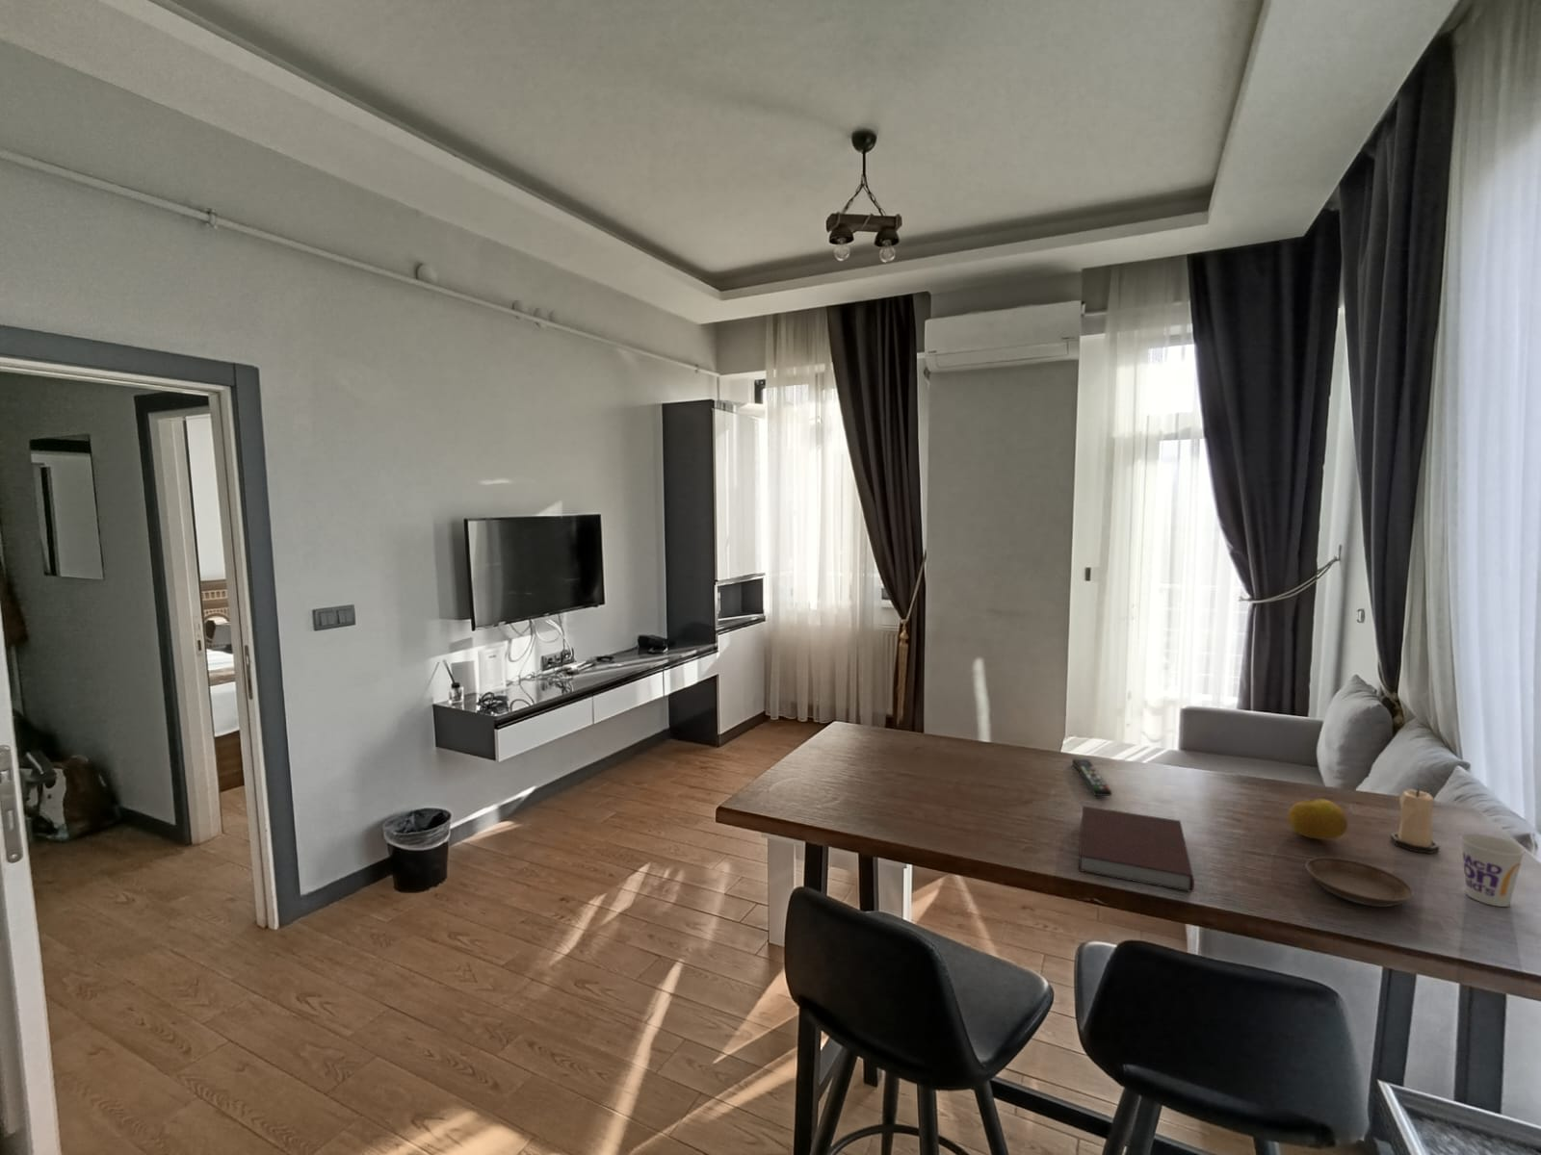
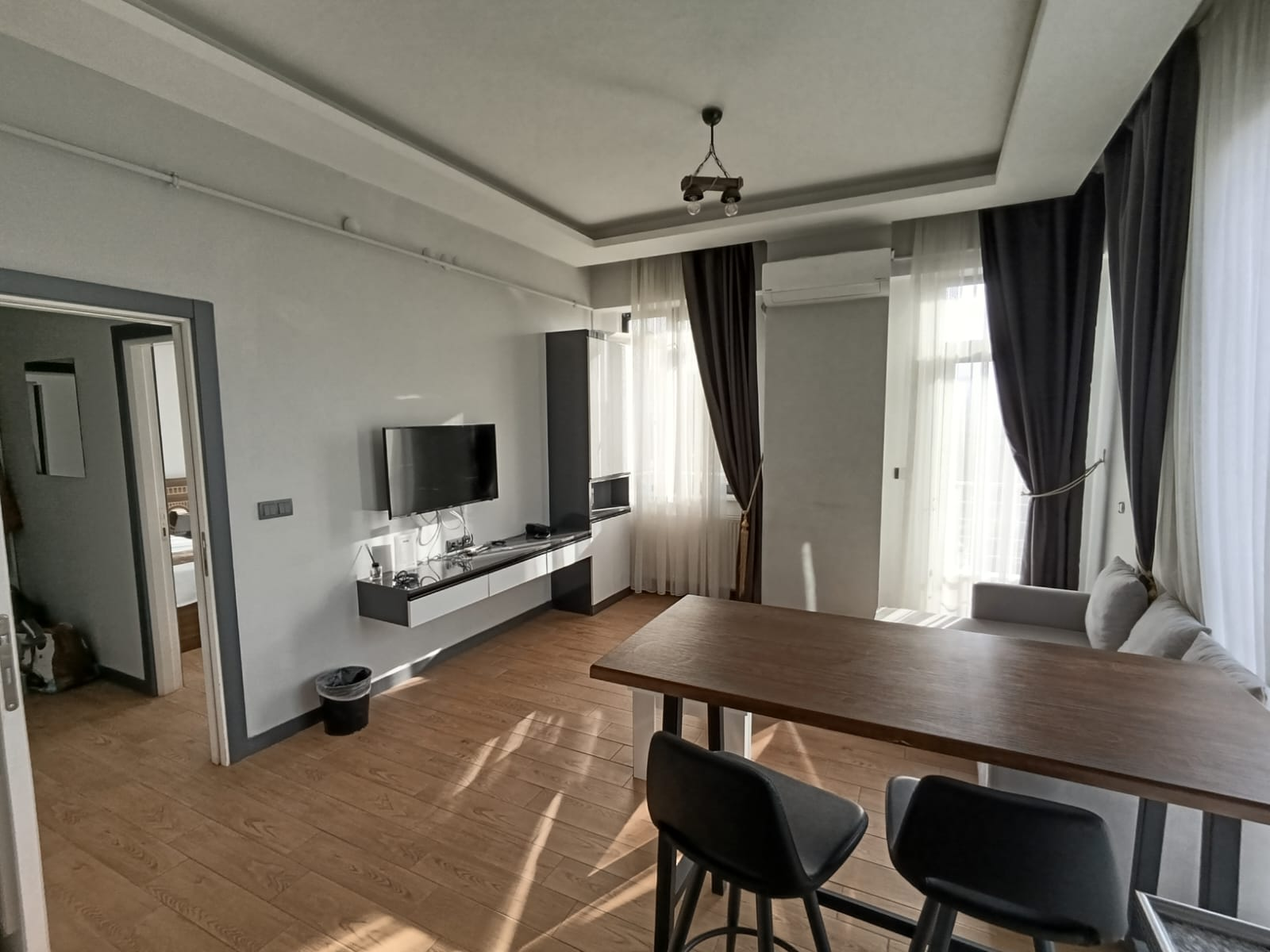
- candle (1416, 817)
- remote control (1091, 775)
- cup (1489, 870)
- notebook (1132, 844)
- fruit (1317, 818)
- saucer (1357, 883)
